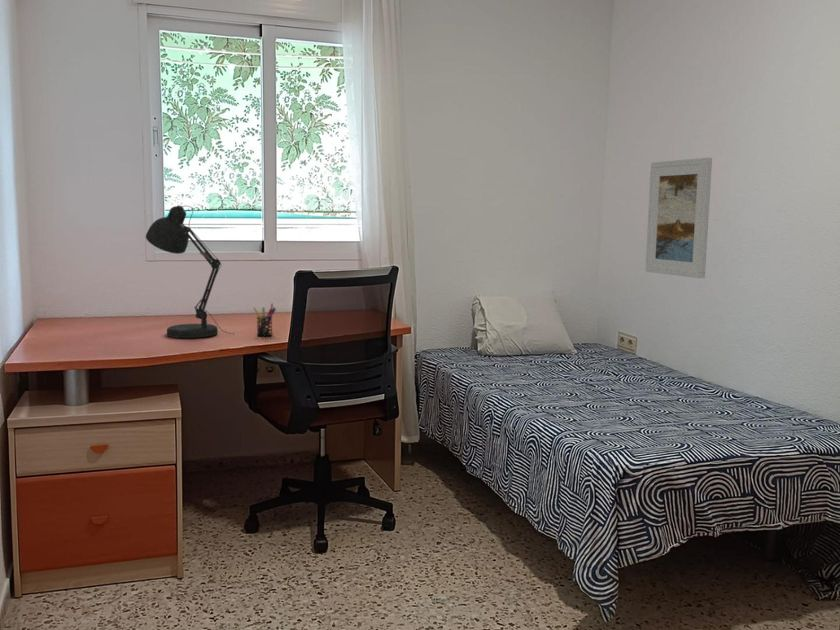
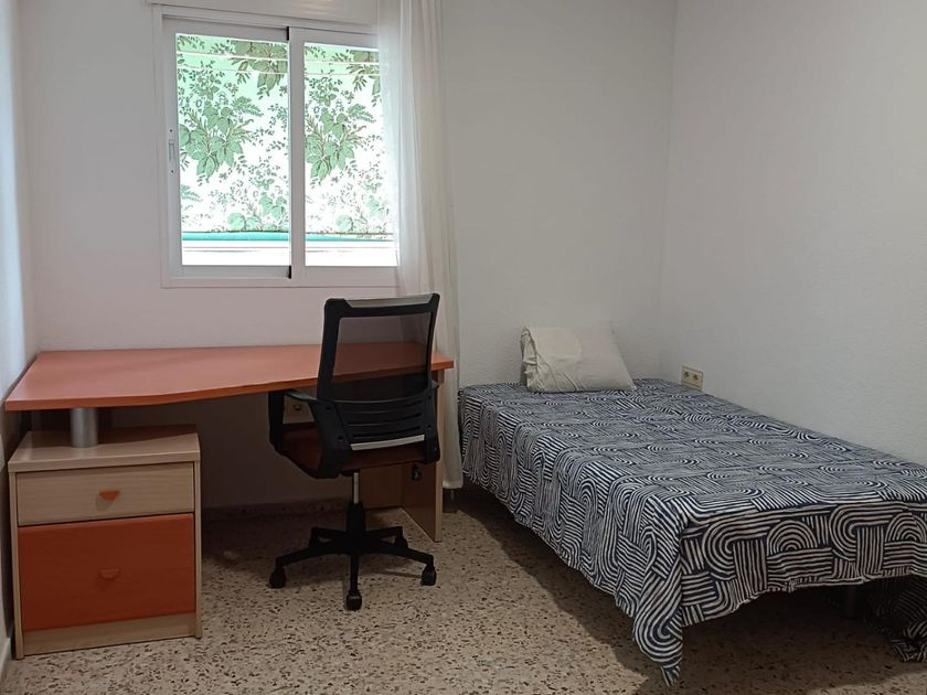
- pen holder (265, 319)
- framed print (676, 218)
- desk lamp (183, 252)
